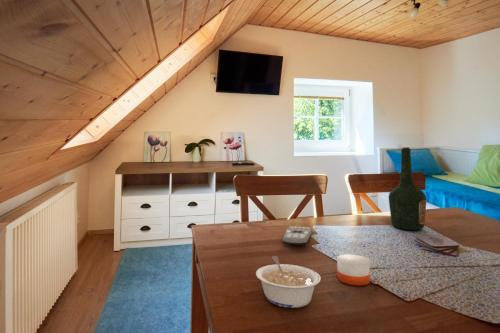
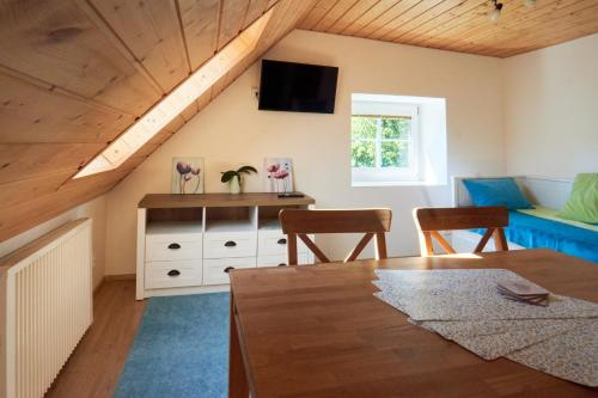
- legume (285, 282)
- bottle (406, 187)
- remote control (297, 235)
- candle (353, 257)
